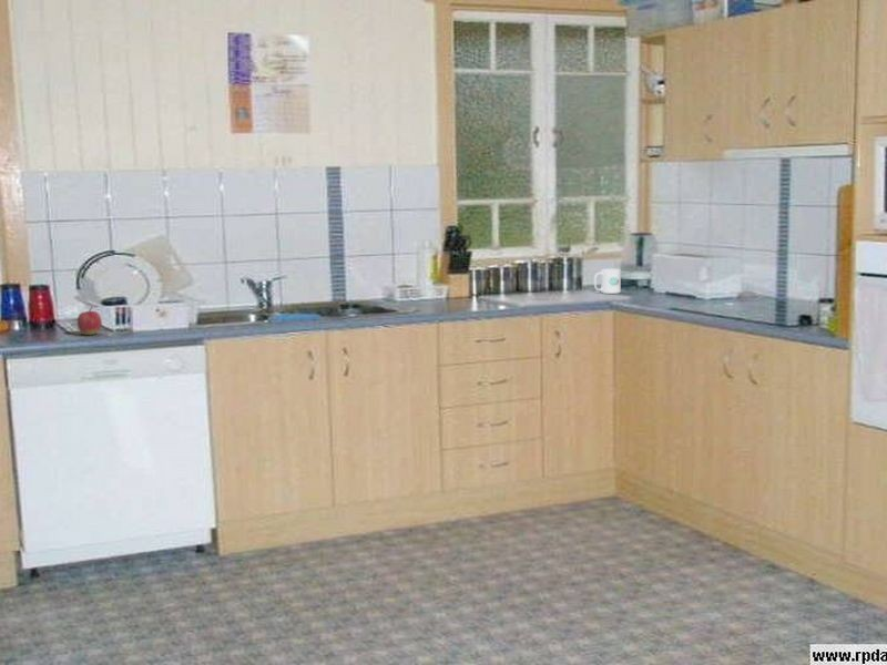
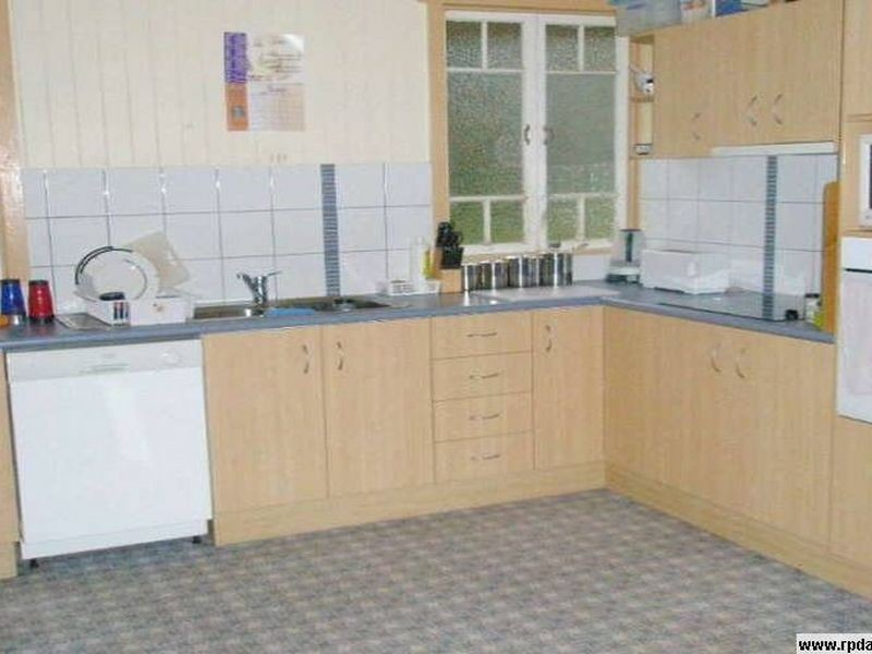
- mug (606, 280)
- apple (89, 319)
